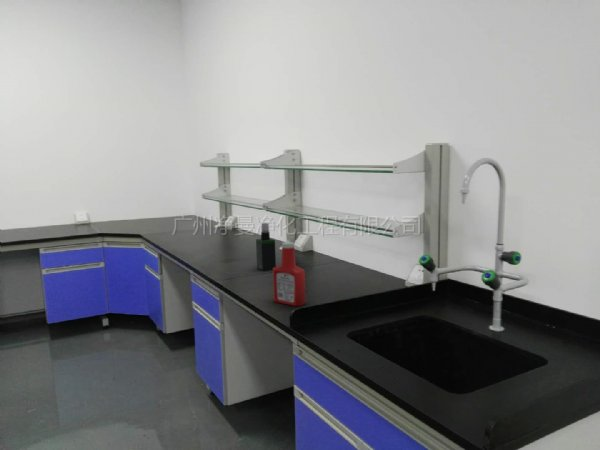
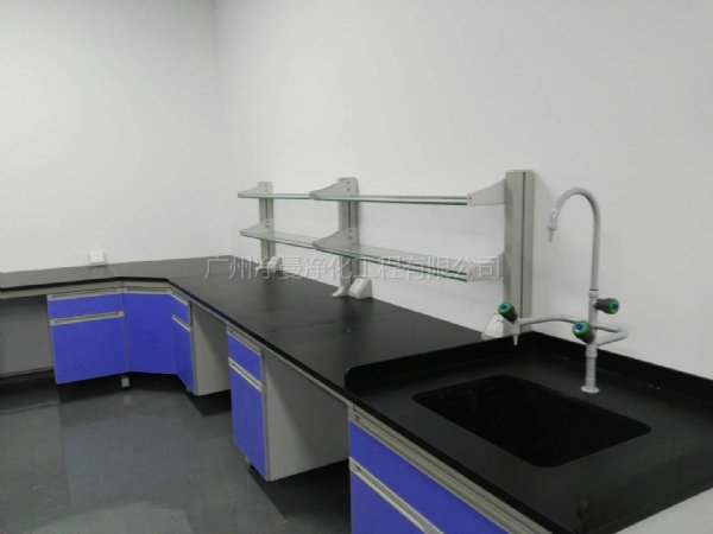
- spray bottle (265, 246)
- soap bottle (288, 272)
